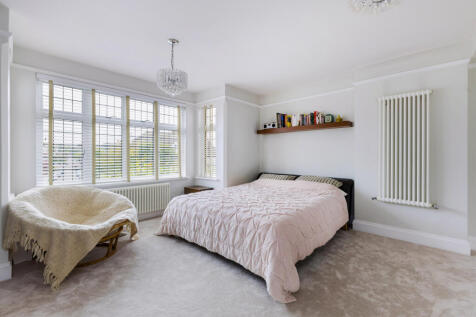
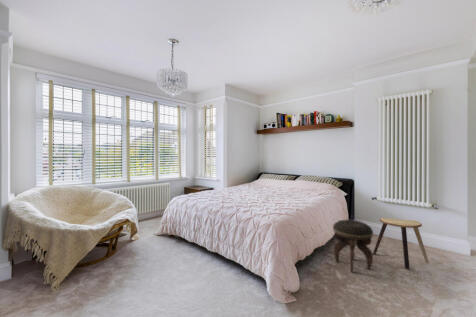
+ footstool (352, 243)
+ stool (402, 241)
